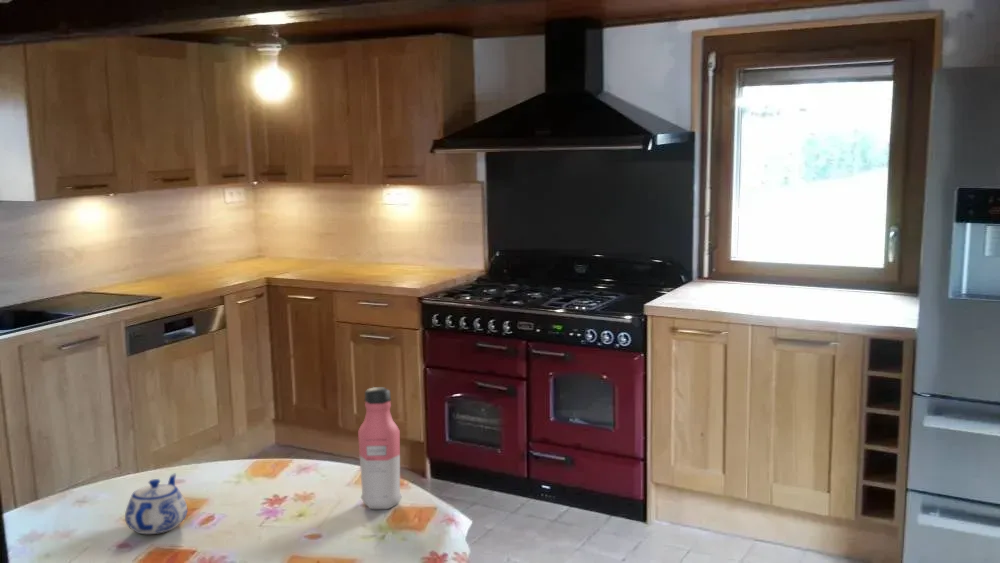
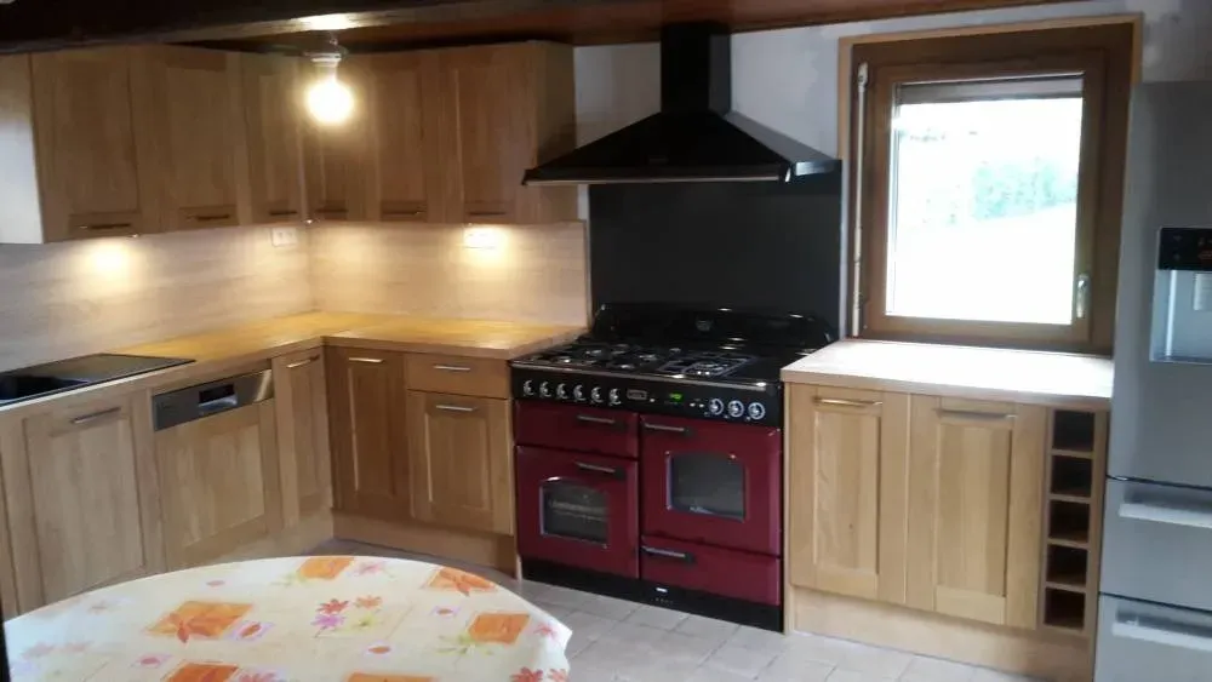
- teapot (157, 501)
- water bottle (379, 446)
